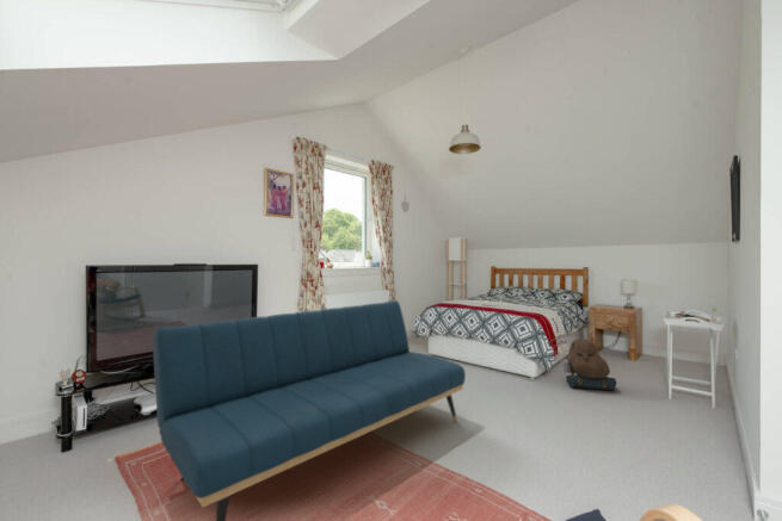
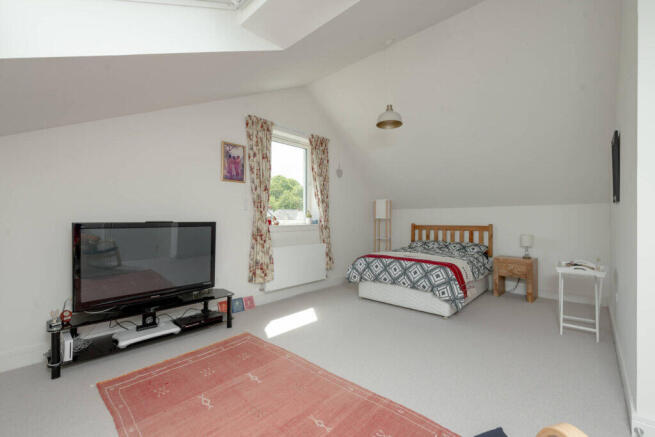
- sofa (333, 379)
- backpack (586, 361)
